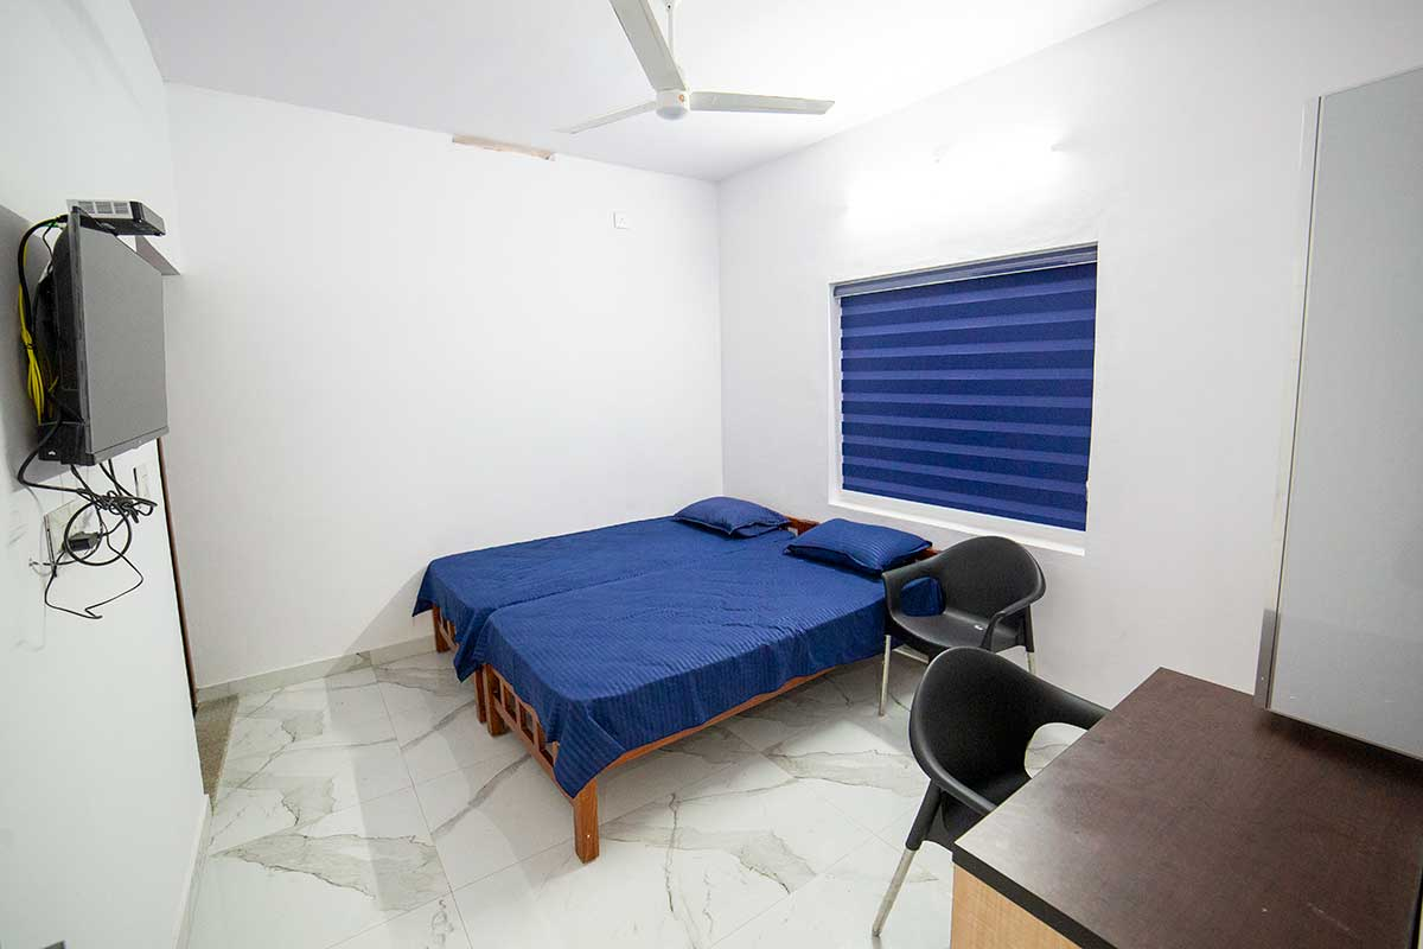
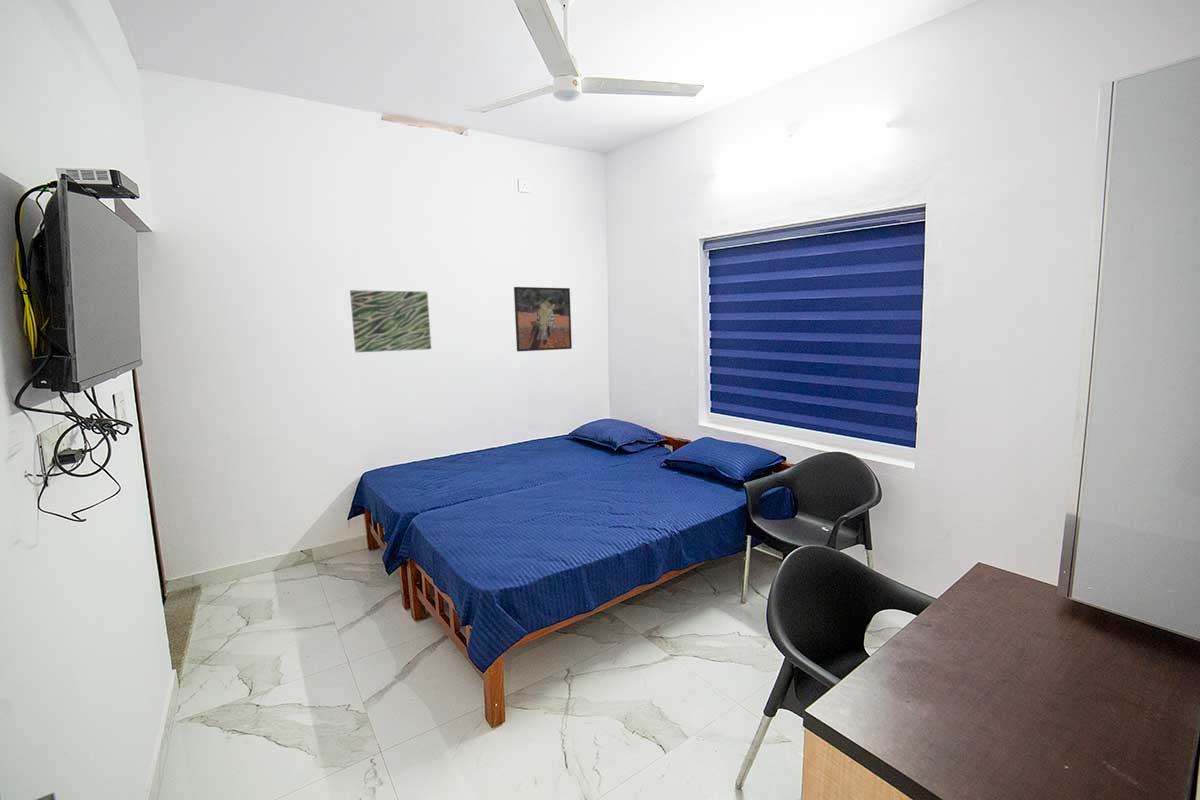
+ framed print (543, 319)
+ wall art (392, 321)
